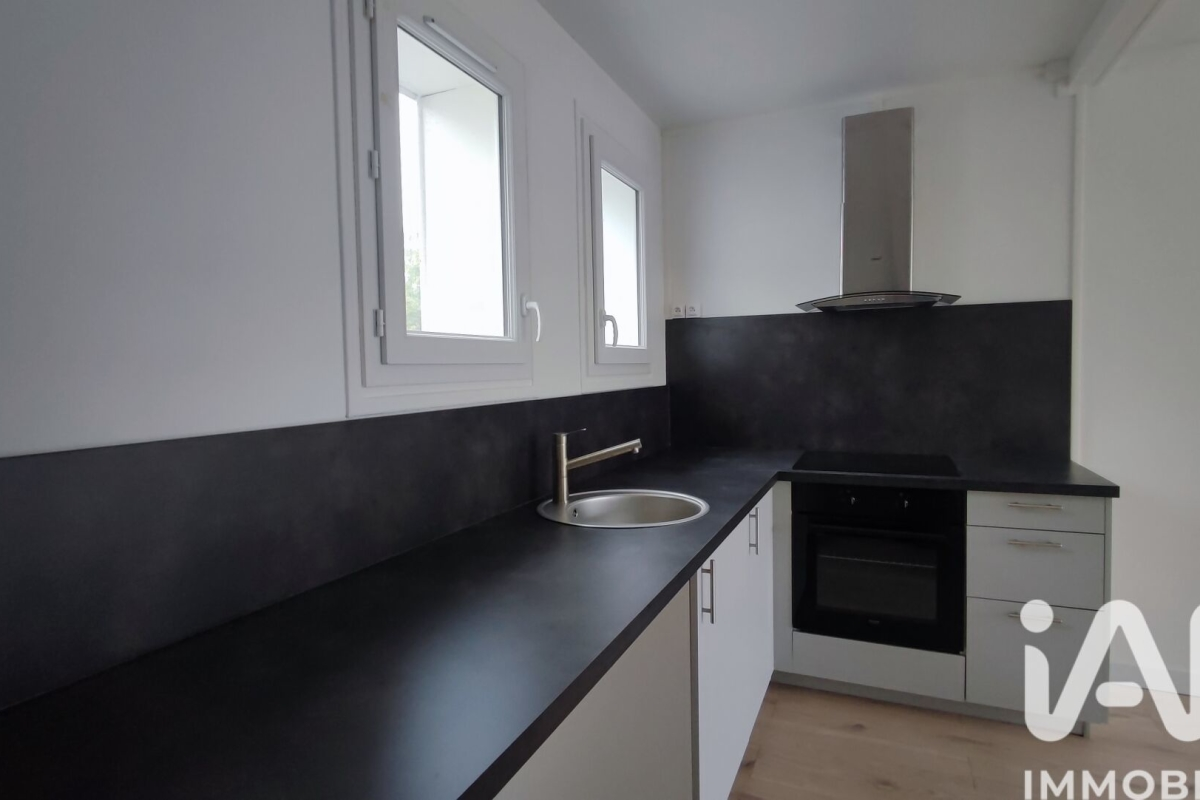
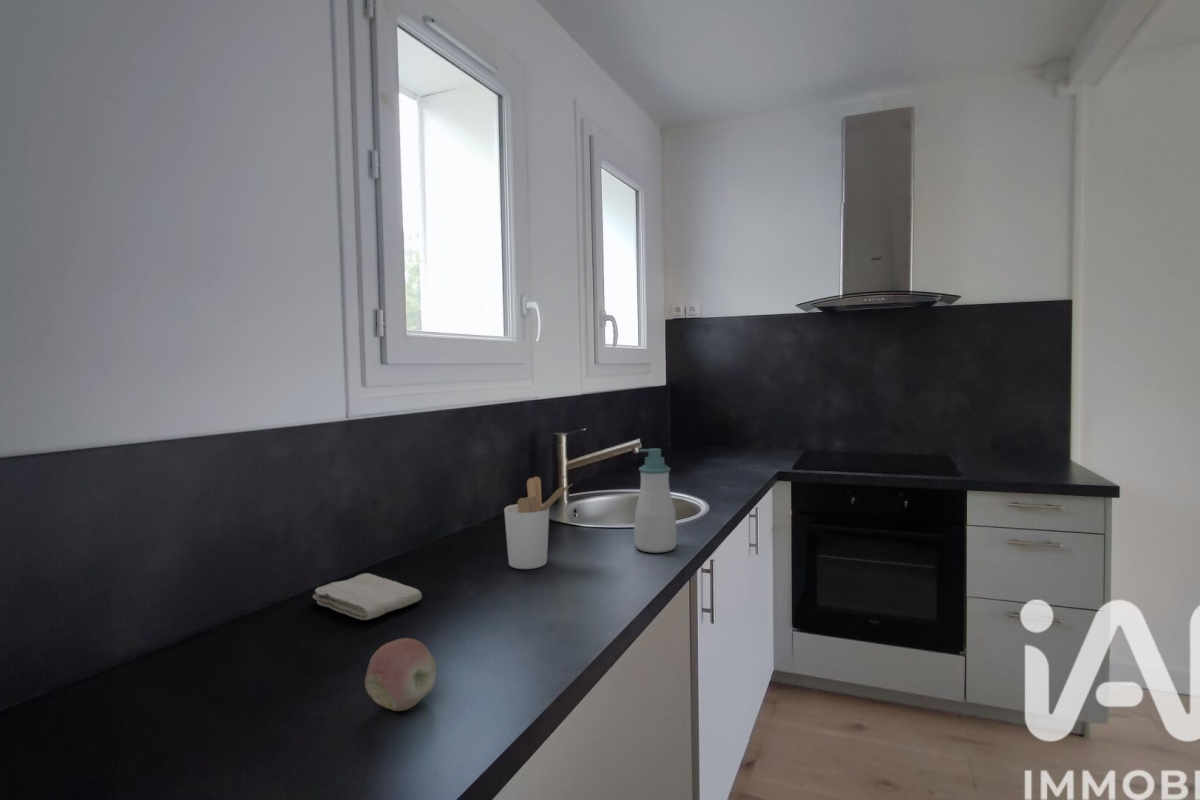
+ soap bottle (654, 498)
+ utensil holder (538, 522)
+ fruit (404, 675)
+ washcloth (366, 594)
